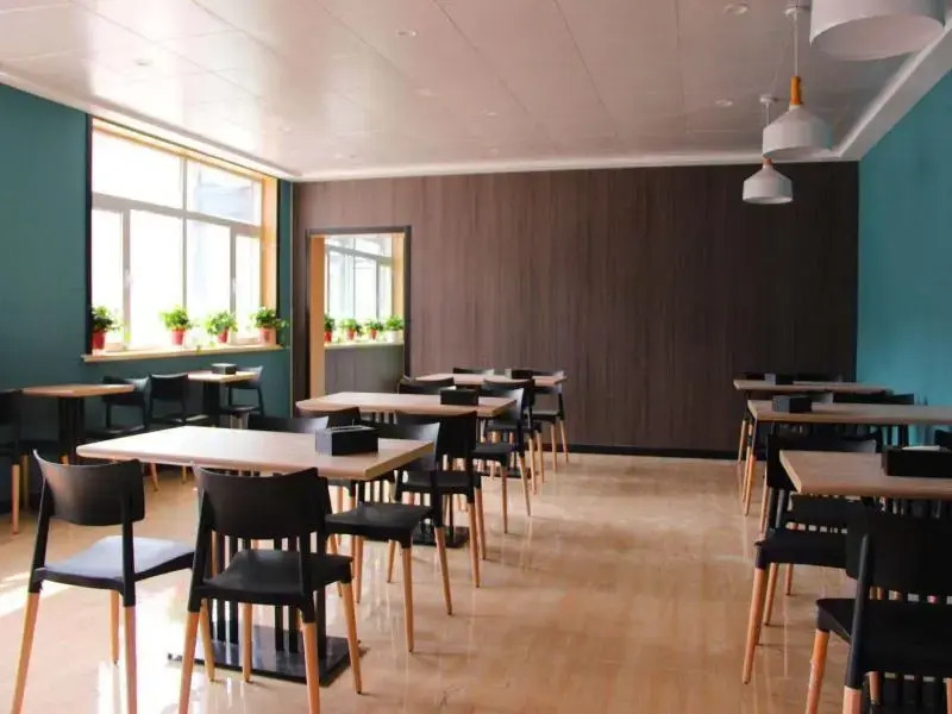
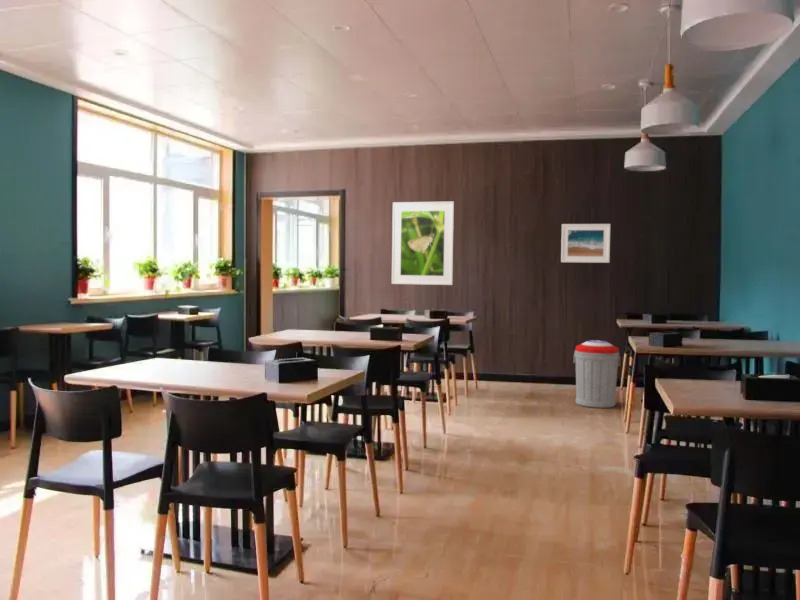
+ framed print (422, 243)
+ trash can (596, 372)
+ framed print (585, 243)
